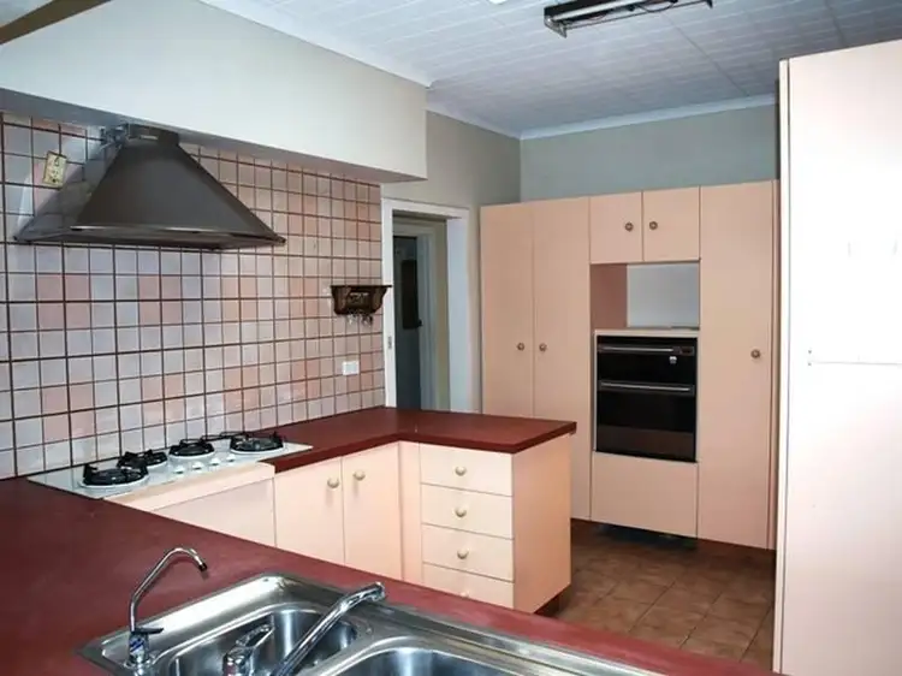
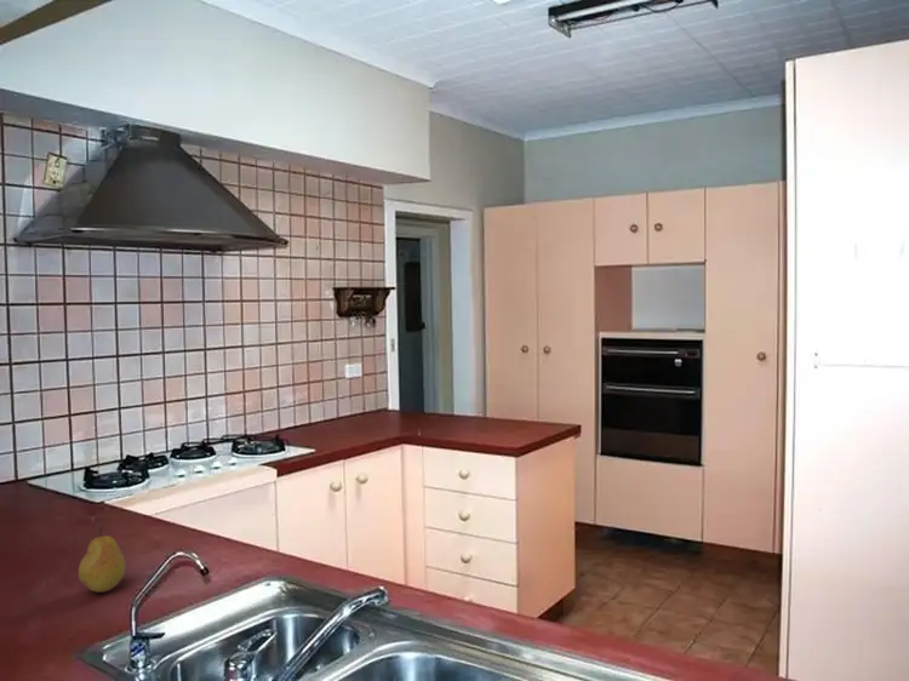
+ fruit (102, 559)
